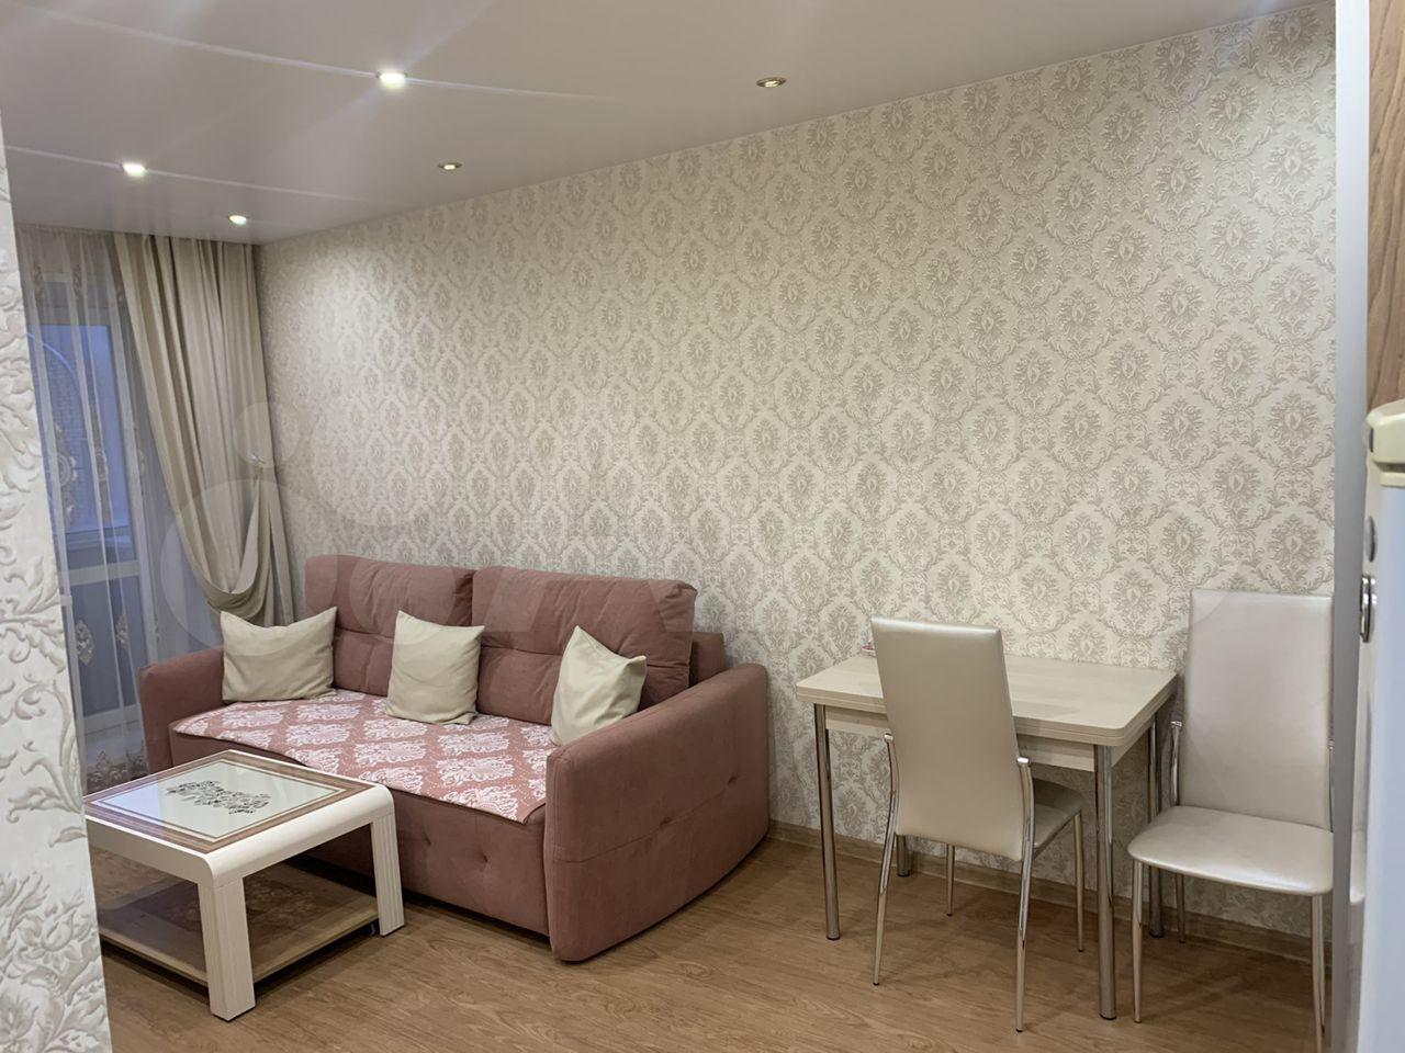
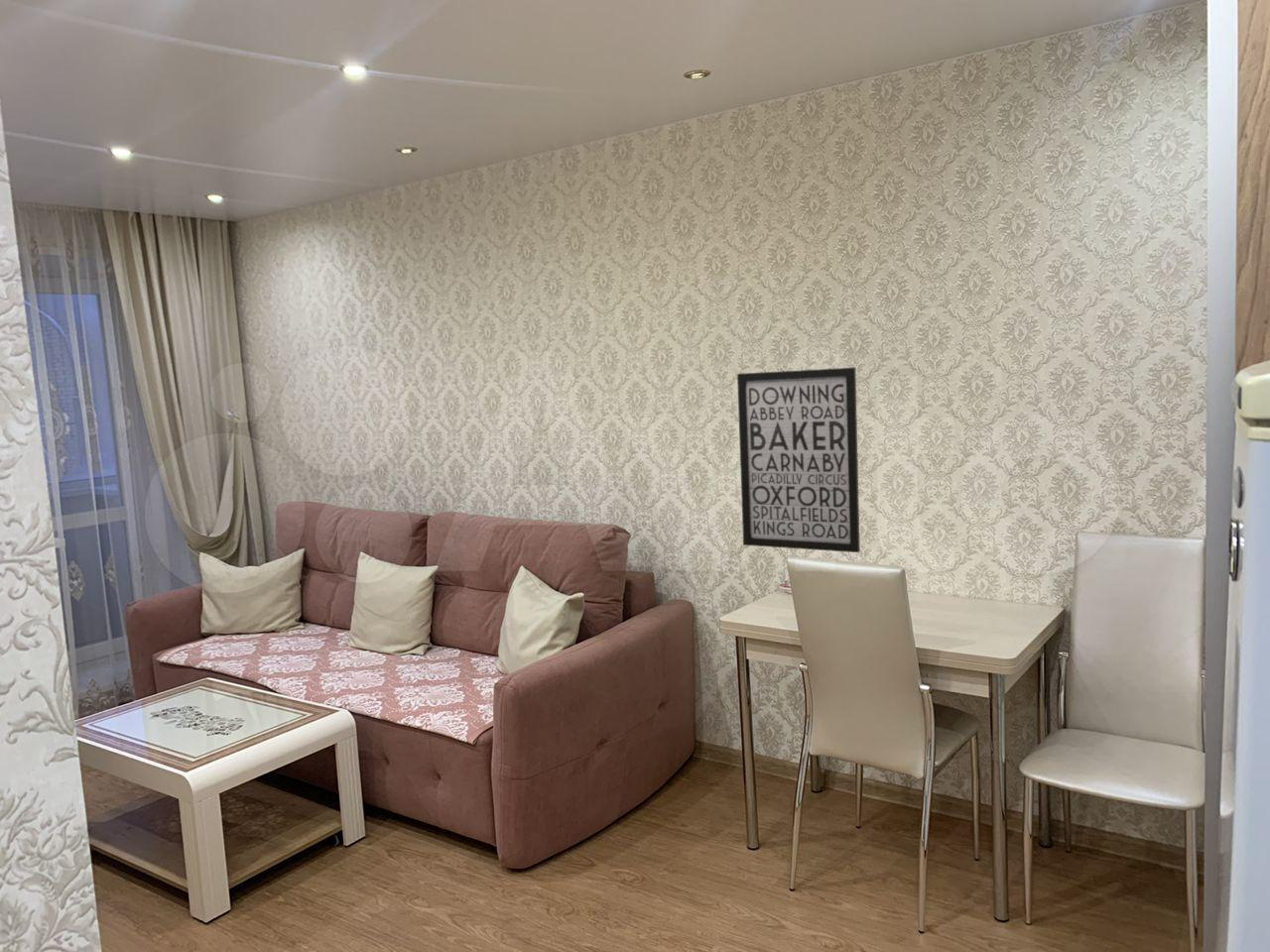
+ wall art (797, 460)
